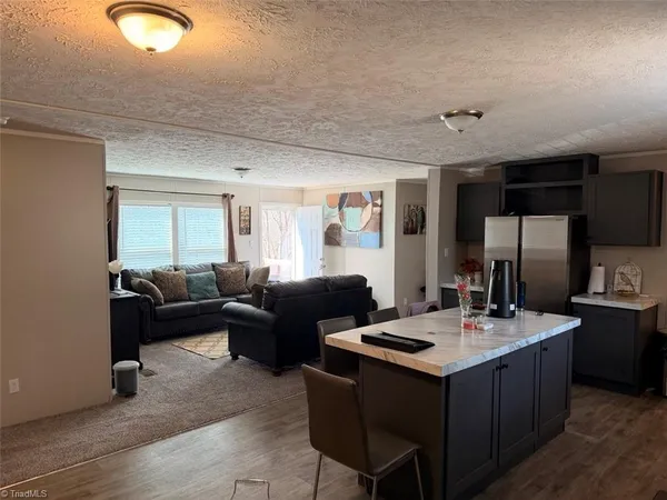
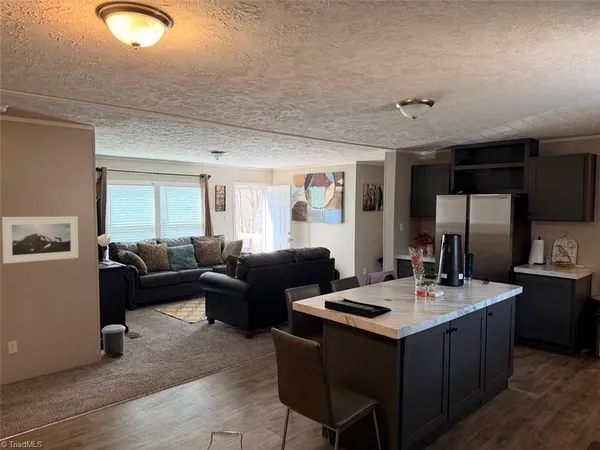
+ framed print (42, 238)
